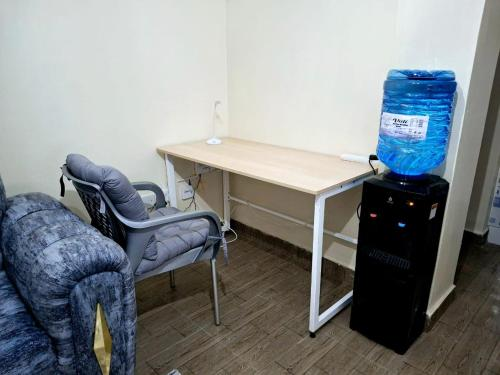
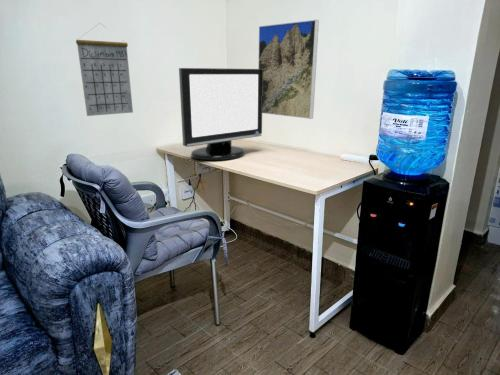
+ monitor (217, 113)
+ calendar (105, 70)
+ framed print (285, 71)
